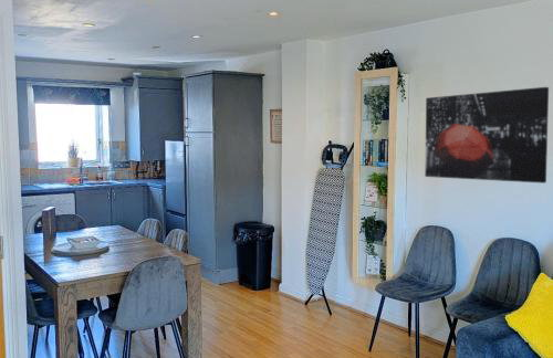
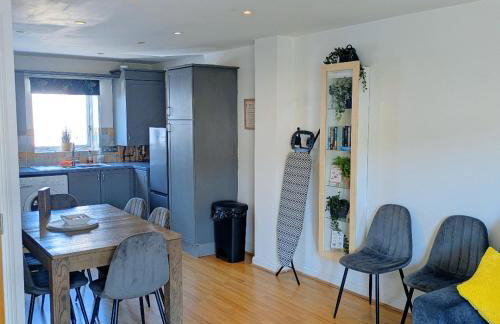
- wall art (480, 136)
